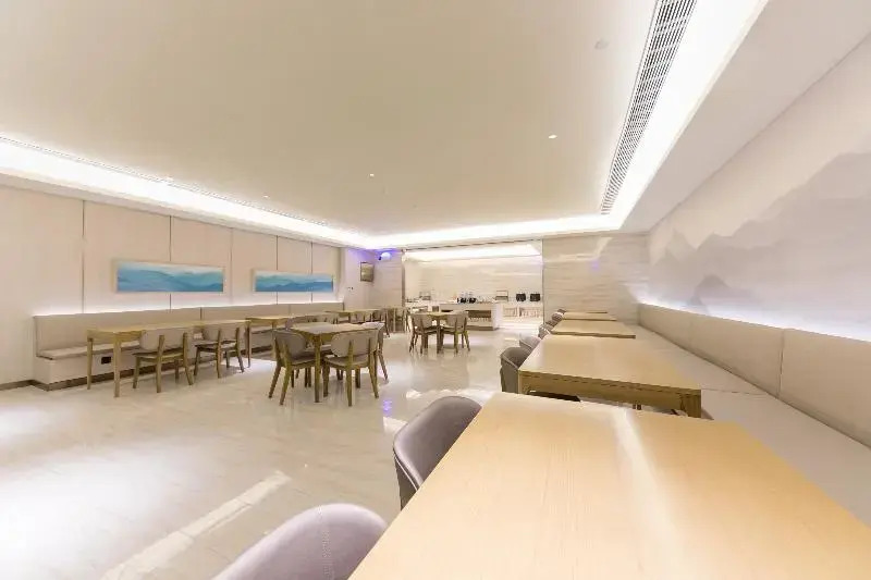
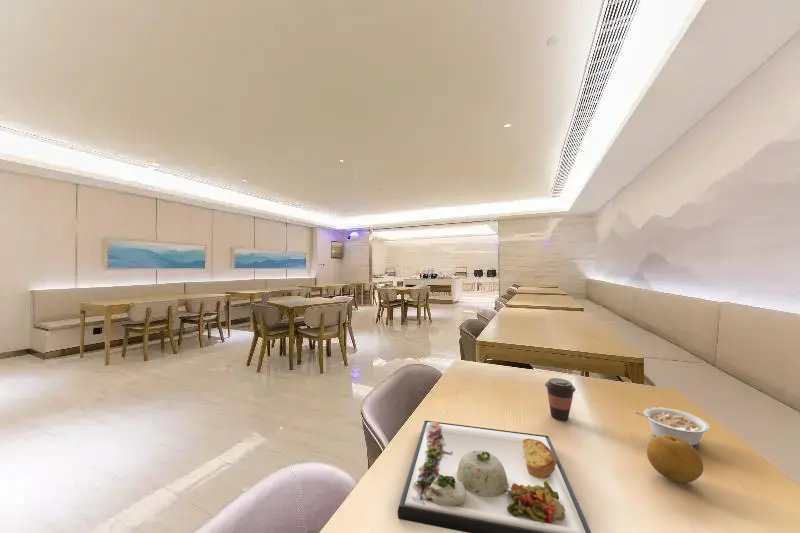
+ legume (673, 426)
+ fruit (674, 458)
+ dinner plate (486, 458)
+ coffee cup (559, 399)
